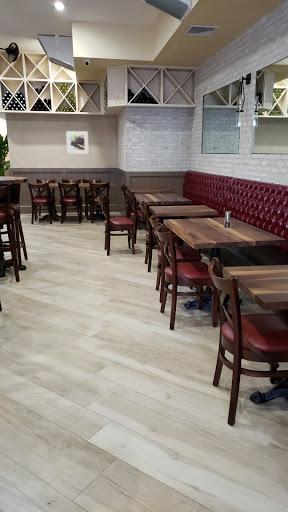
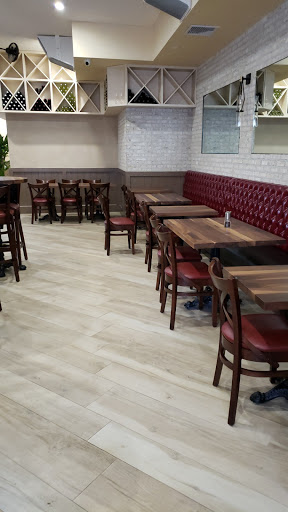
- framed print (77, 142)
